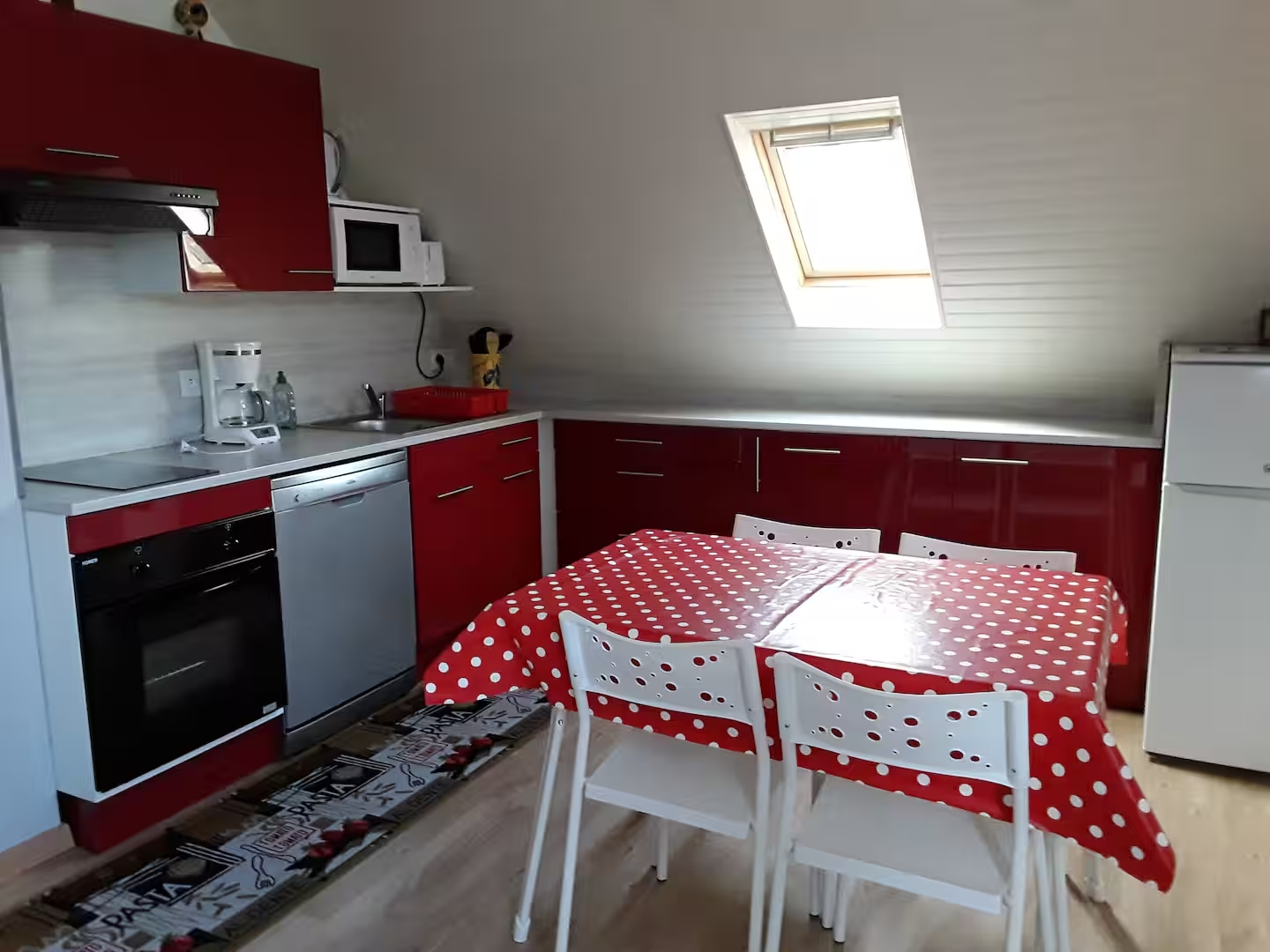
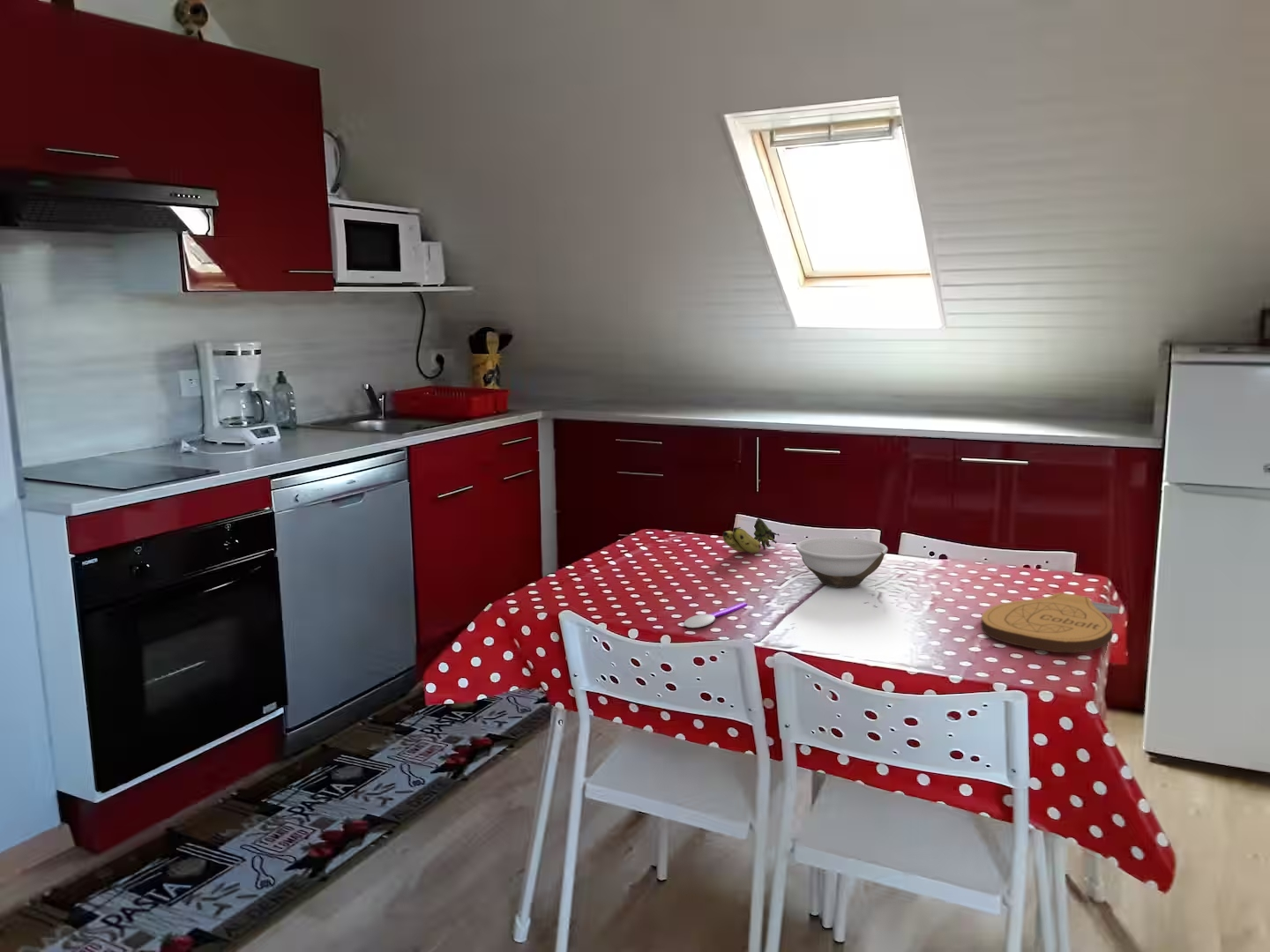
+ bowl (840, 564)
+ key chain (1062, 613)
+ spoon (717, 613)
+ banana (748, 537)
